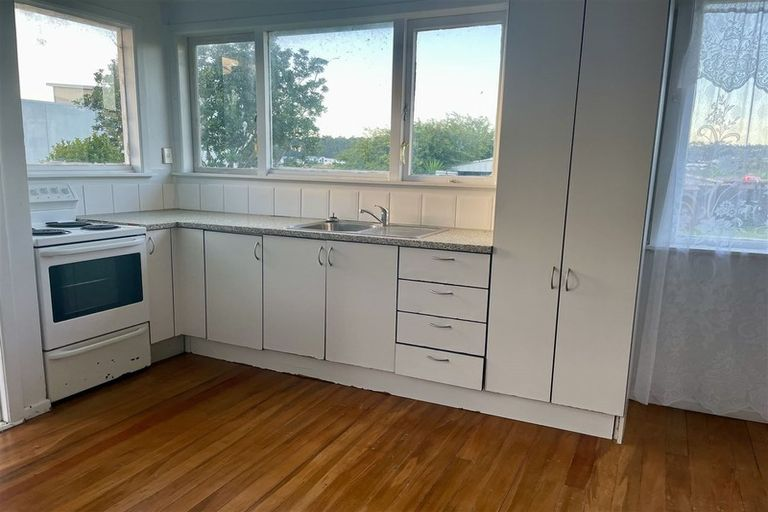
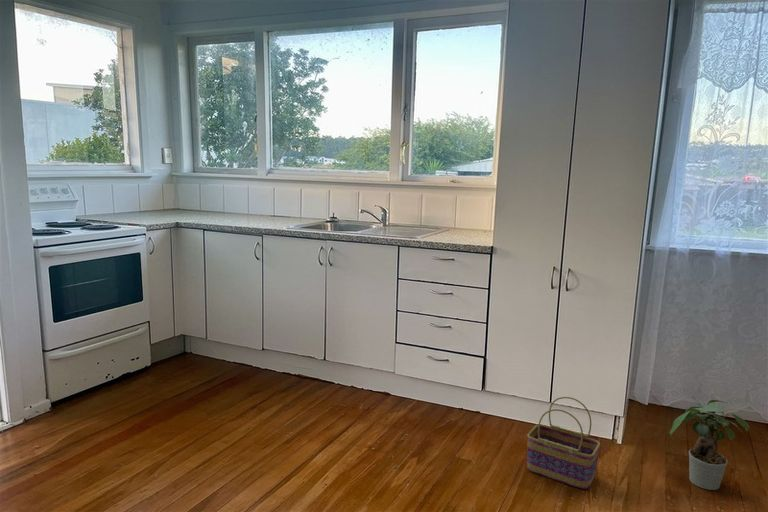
+ basket (563, 438)
+ potted plant (707, 439)
